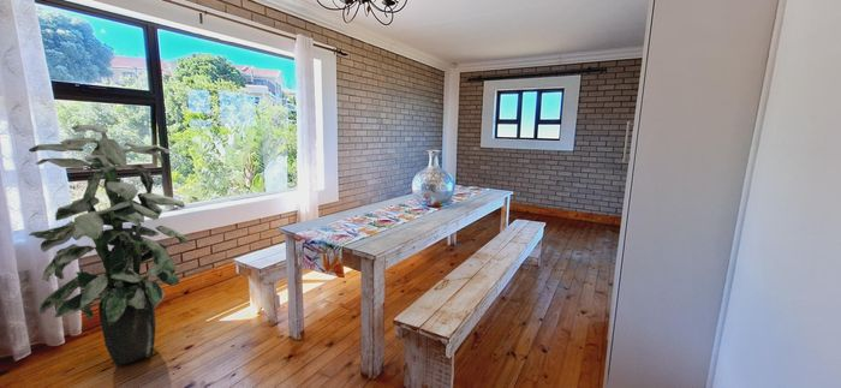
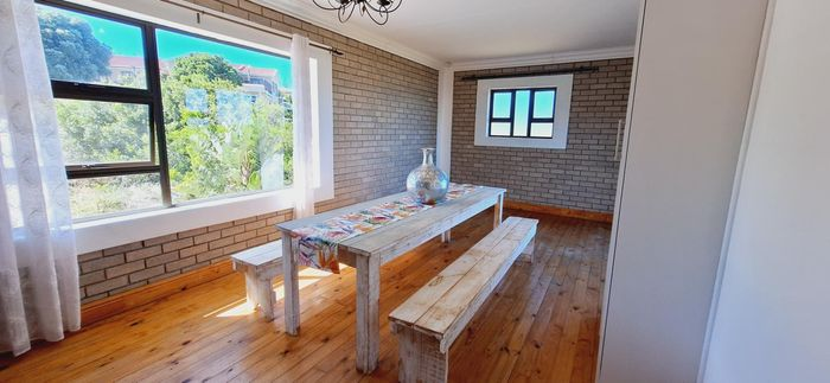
- indoor plant (113, 246)
